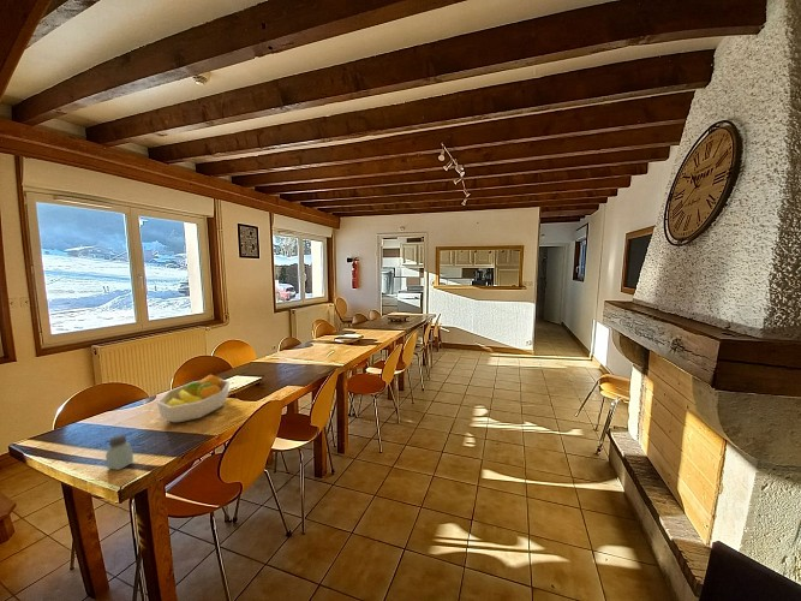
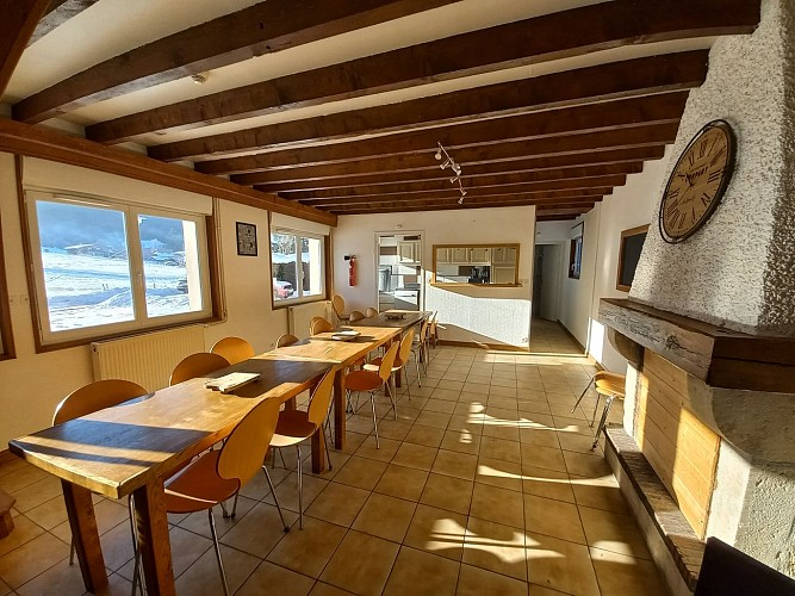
- fruit bowl (196, 395)
- saltshaker (119, 451)
